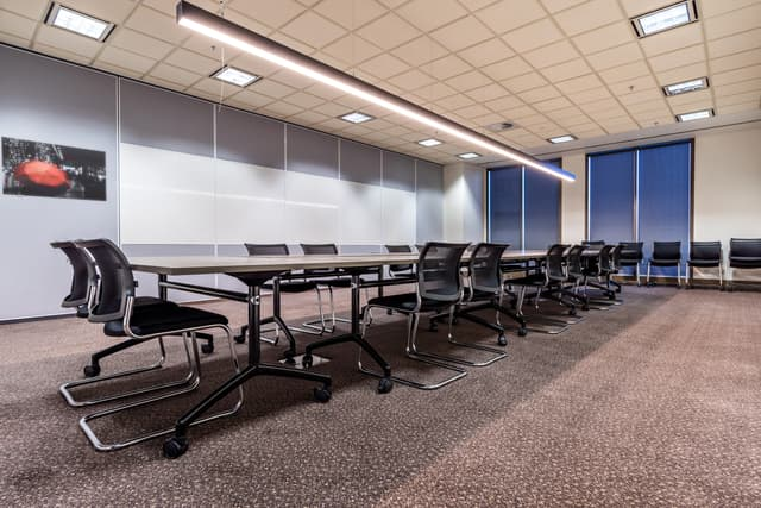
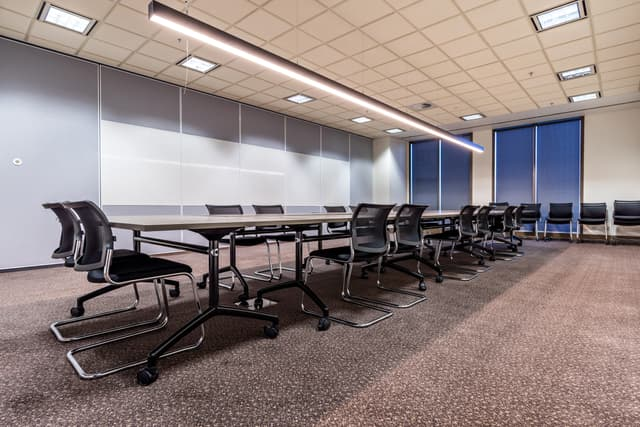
- wall art (57, 171)
